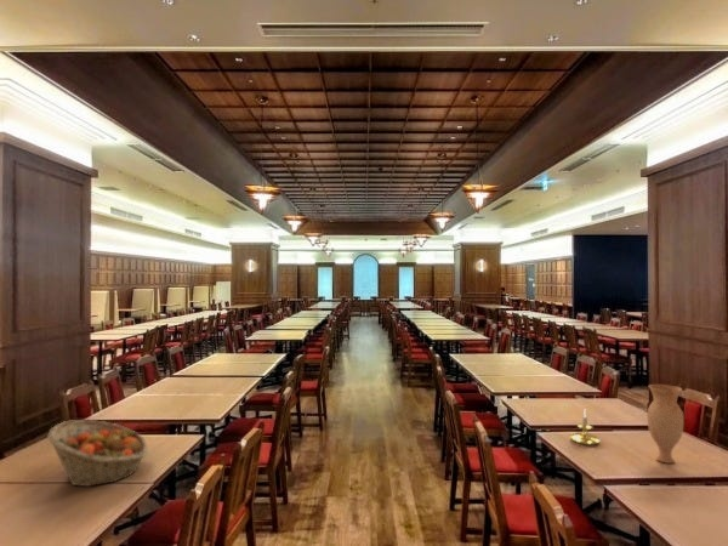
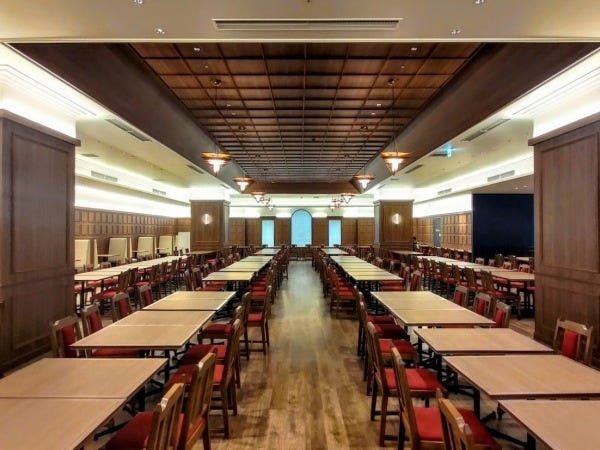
- candle holder (585, 425)
- fruit basket (99, 448)
- vase (665, 423)
